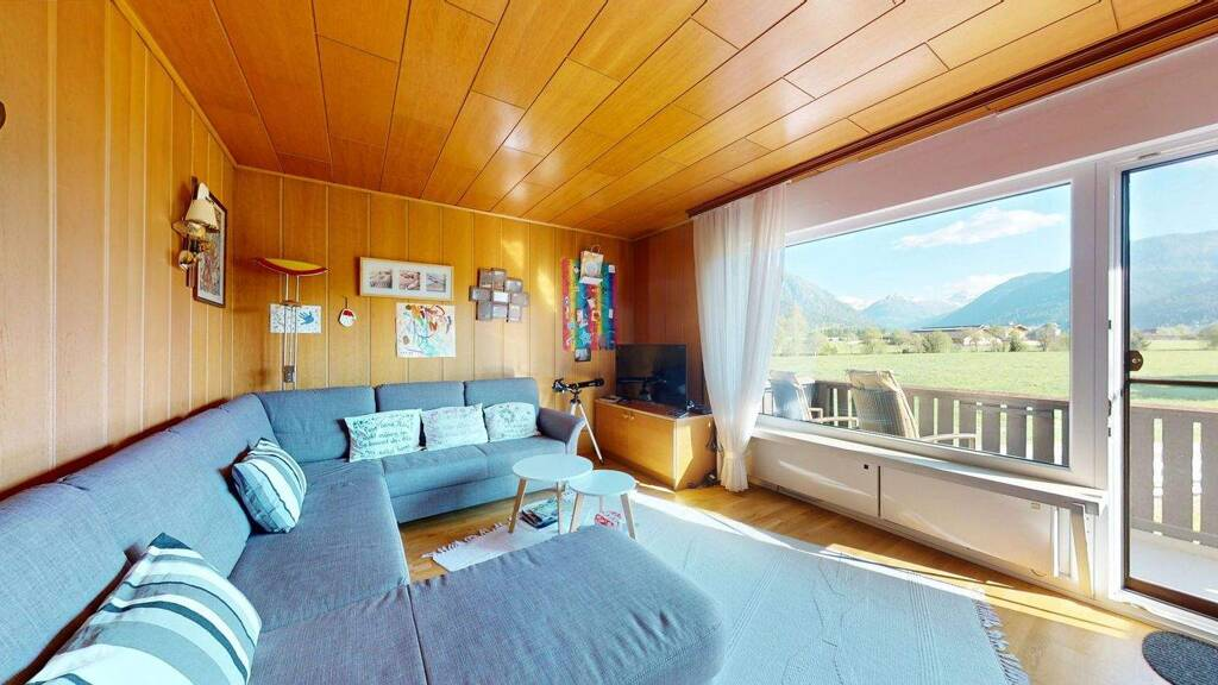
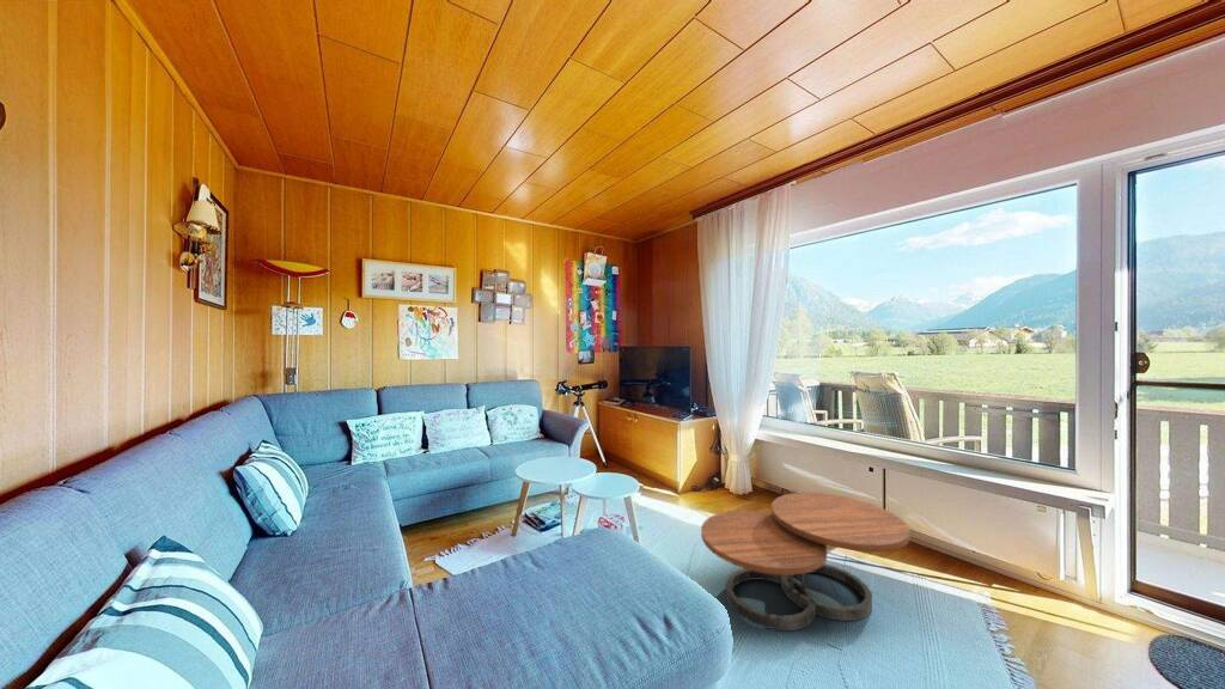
+ coffee table (800, 557)
